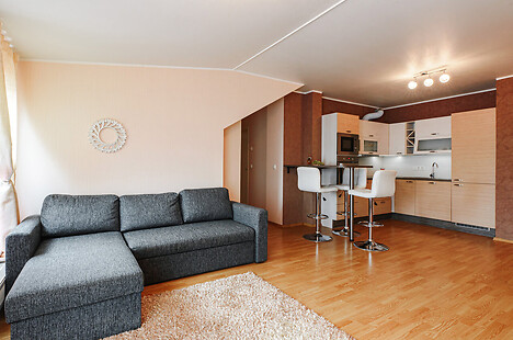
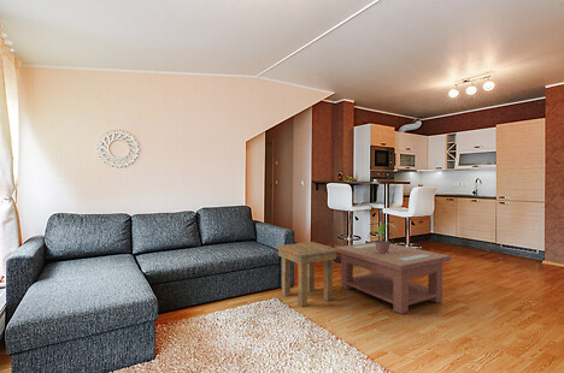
+ coffee table (388, 272)
+ potted plant (381, 237)
+ side table (306, 272)
